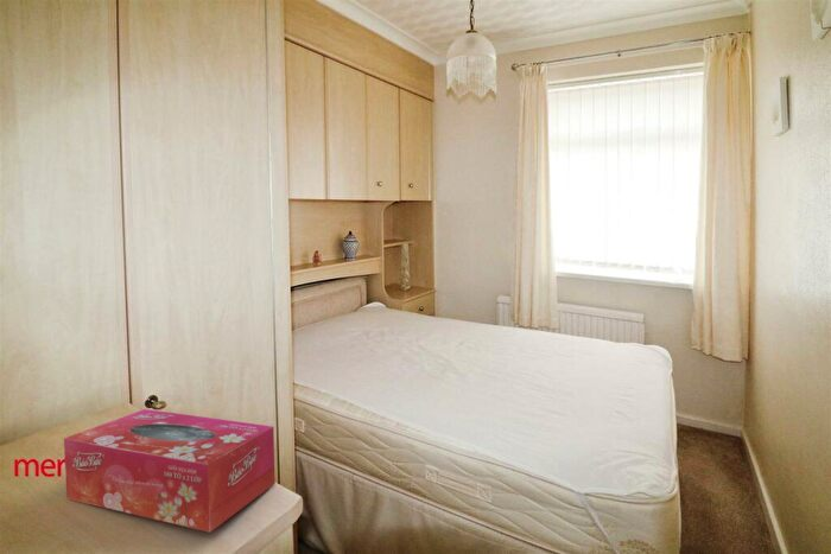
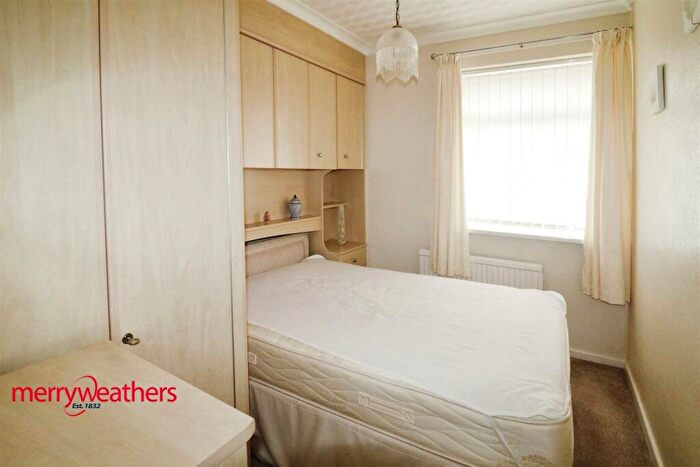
- tissue box (172, 461)
